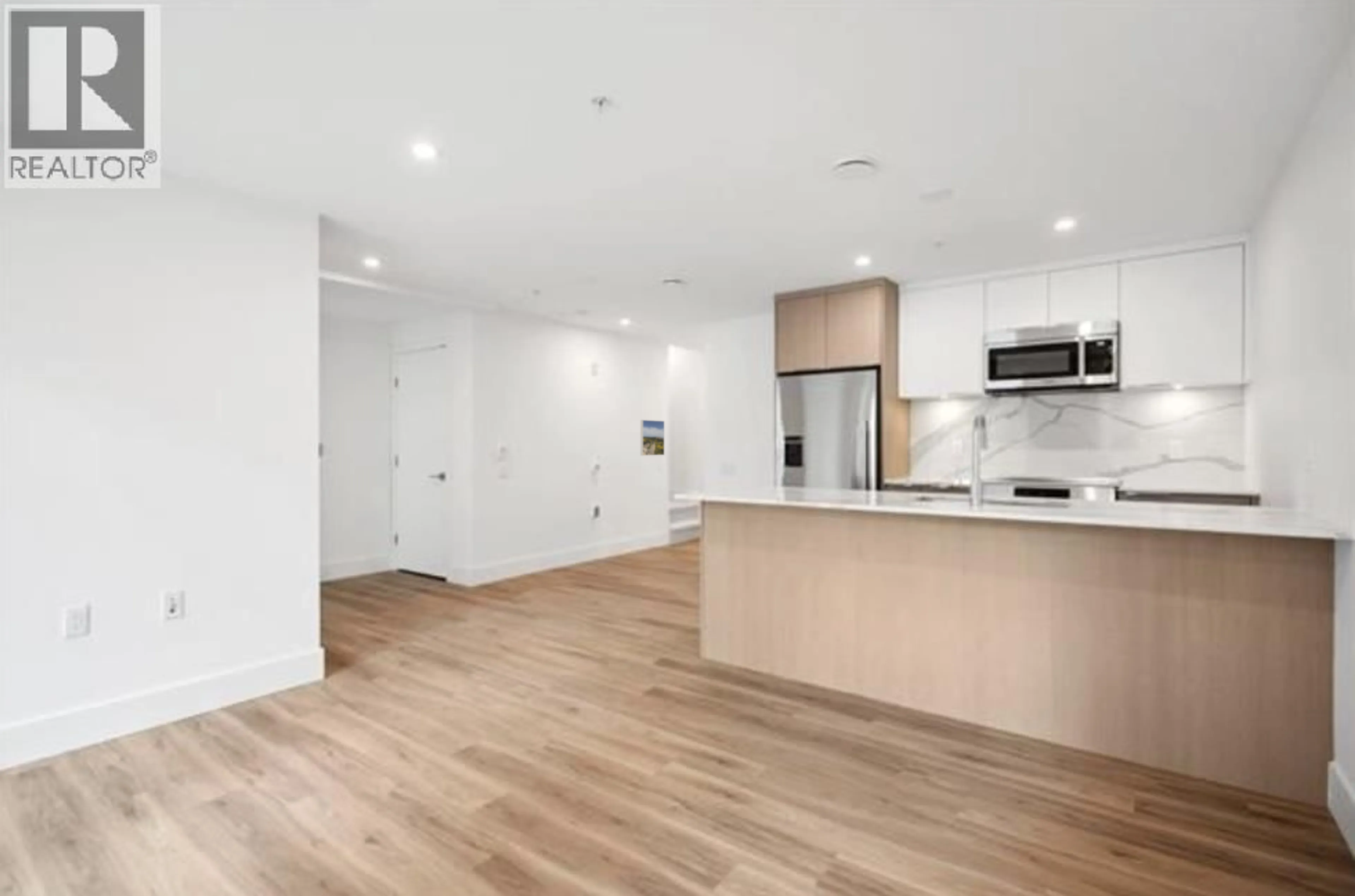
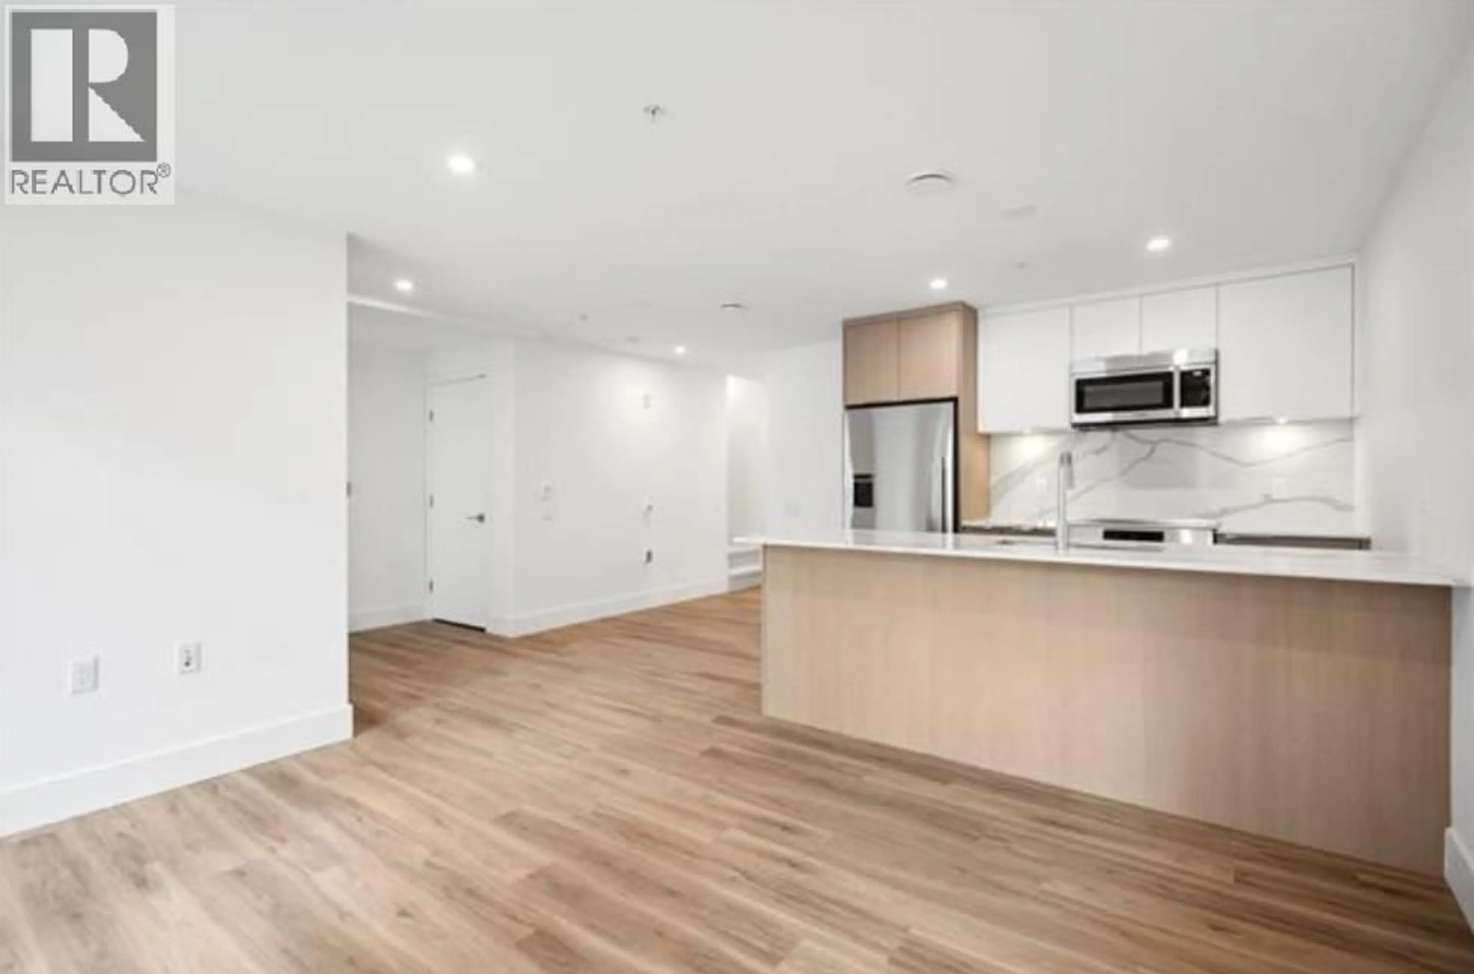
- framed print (652, 438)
